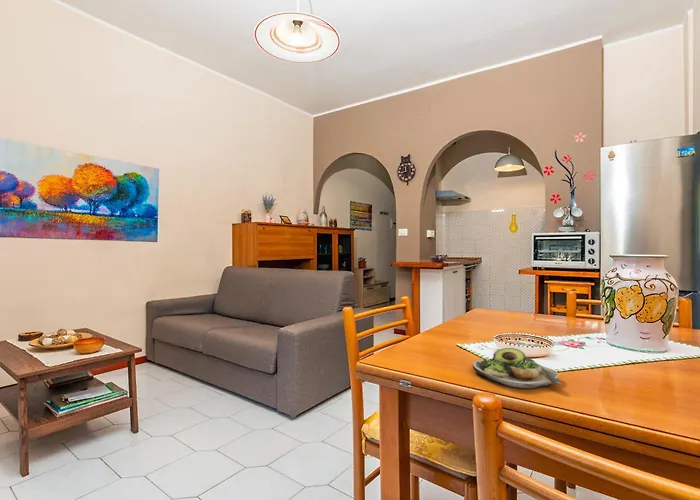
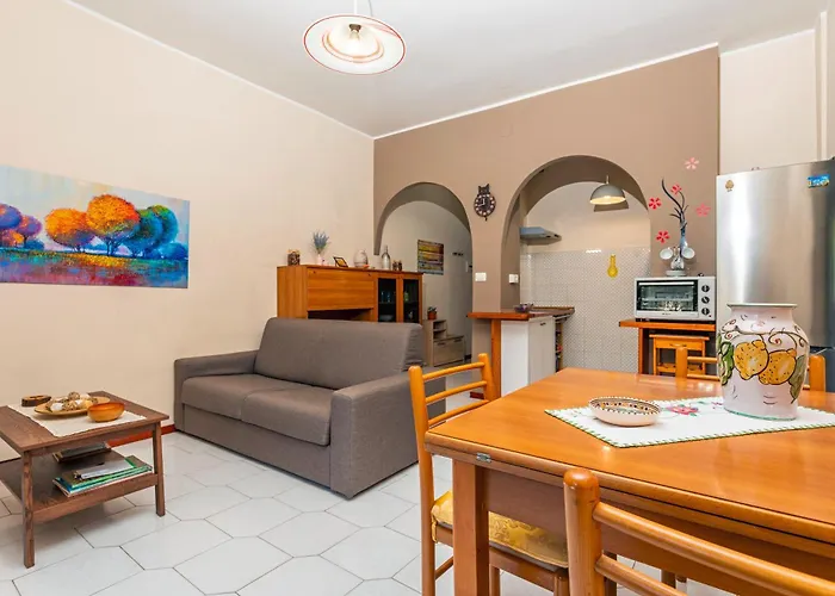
- salad plate (513, 364)
